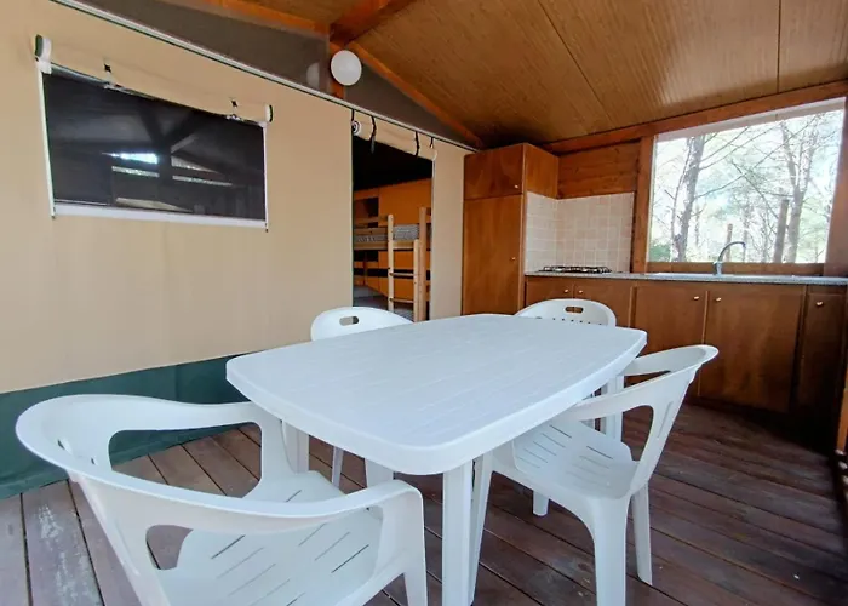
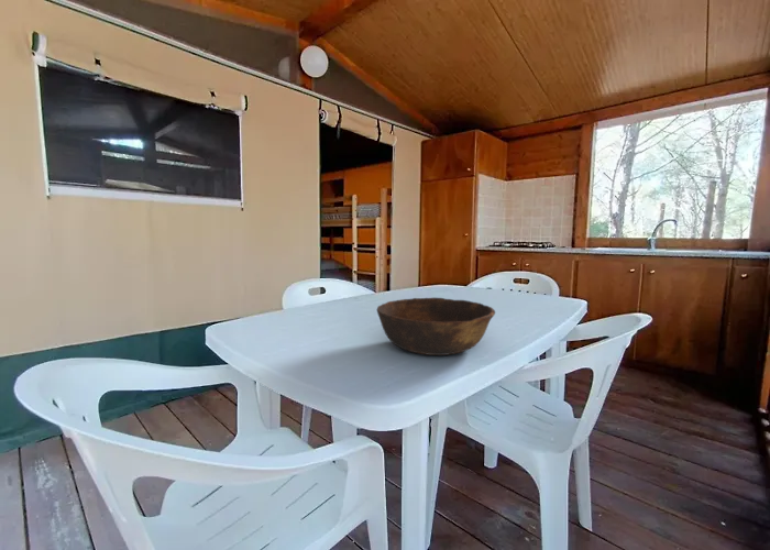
+ bowl (433, 327)
